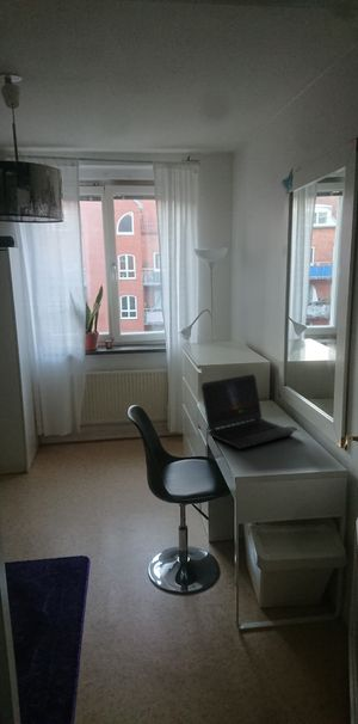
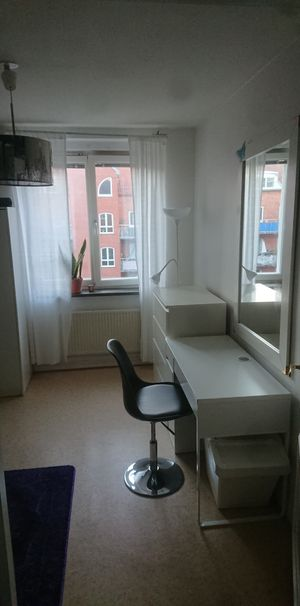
- laptop computer (247, 409)
